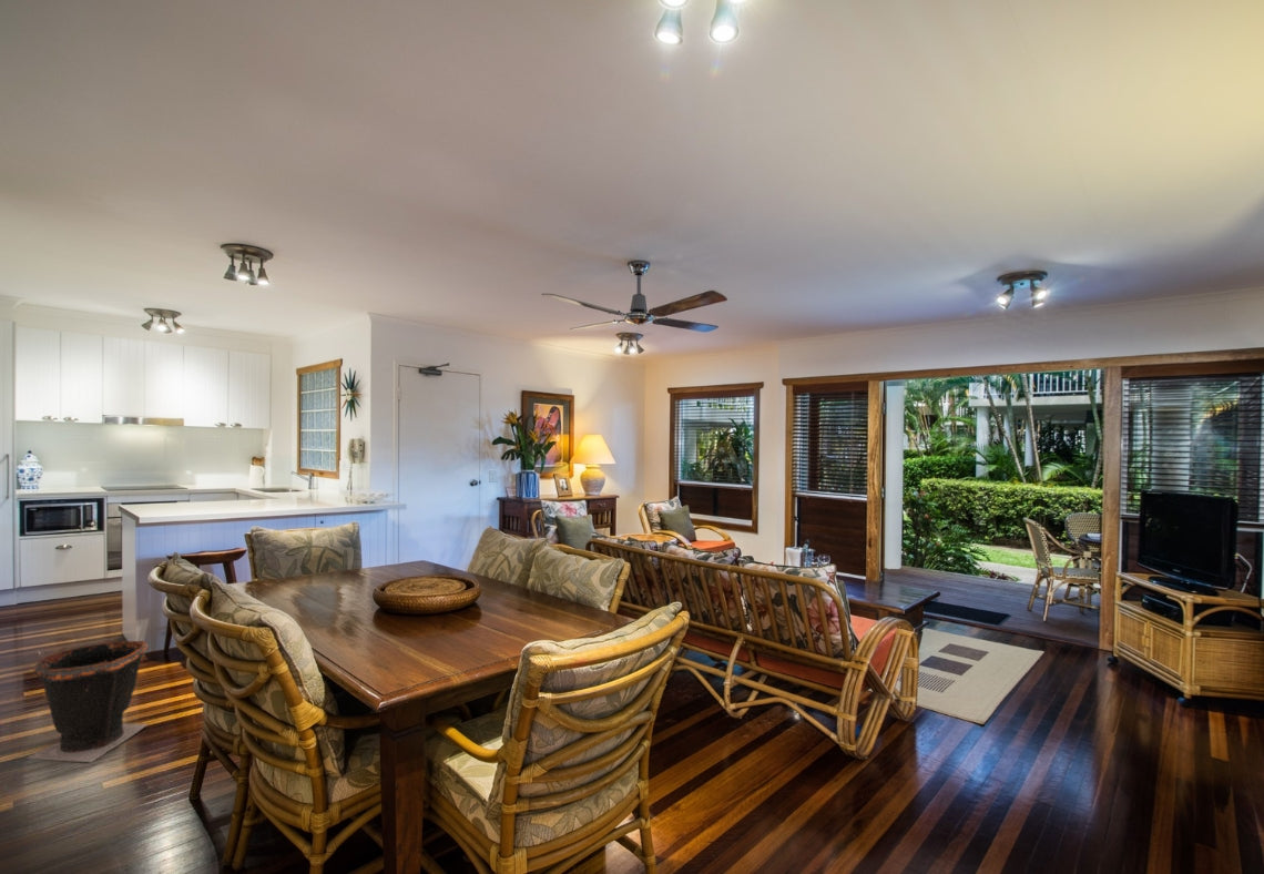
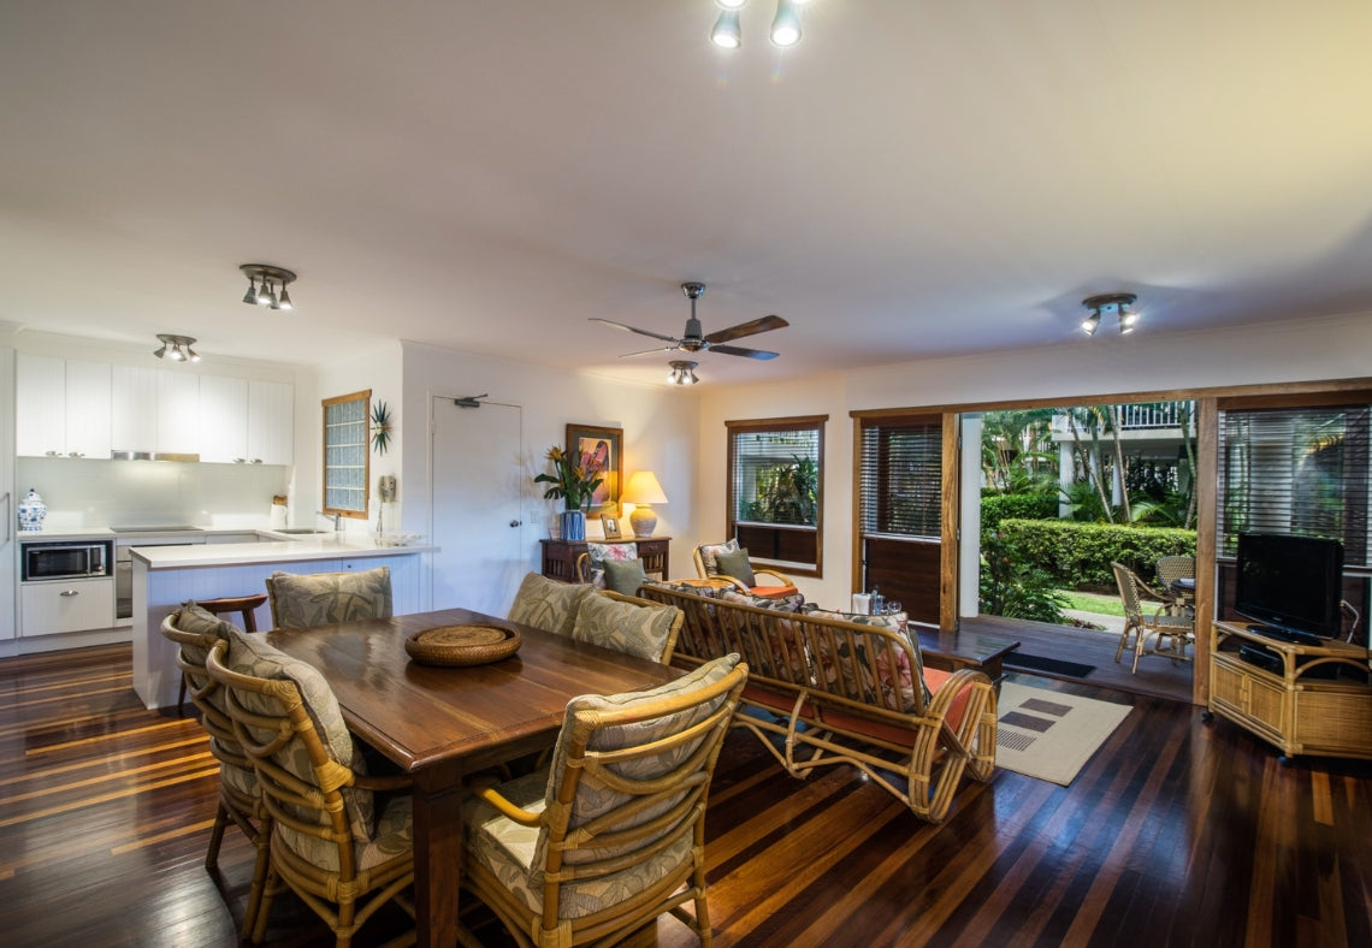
- waste bin (90, 693)
